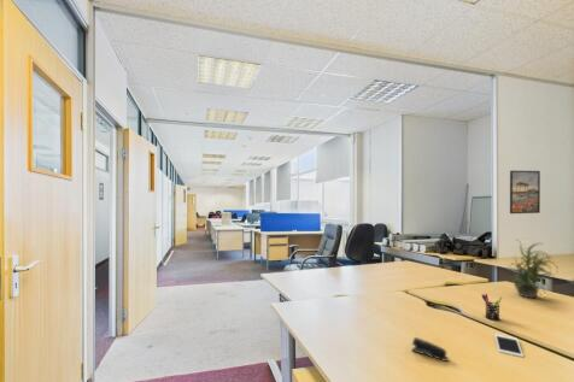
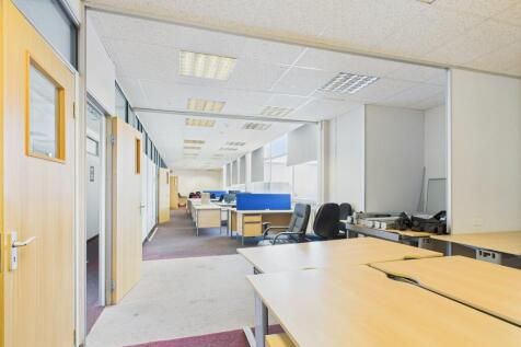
- stapler (429, 348)
- pen holder (492, 306)
- cell phone (508, 345)
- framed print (525, 192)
- potted plant (532, 269)
